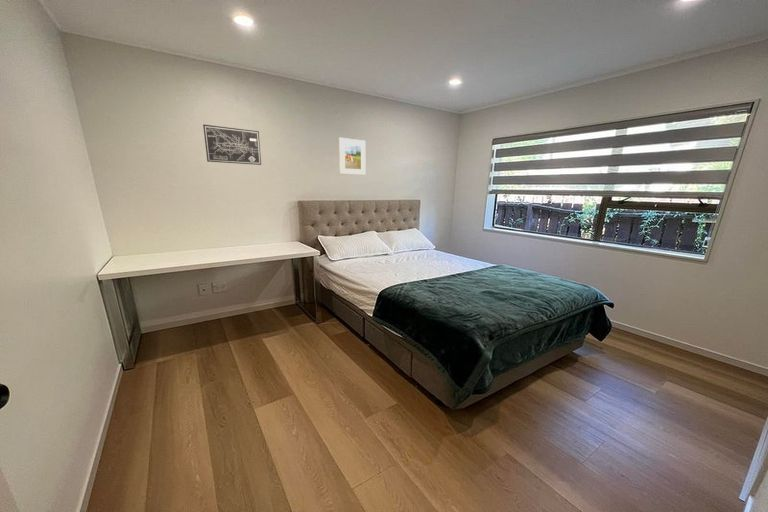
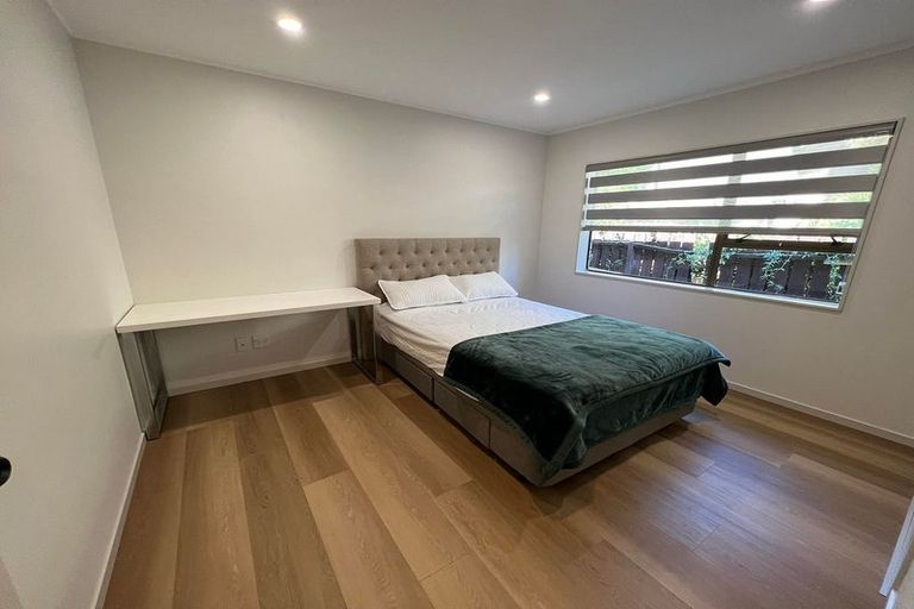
- wall art (233, 145)
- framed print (352, 157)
